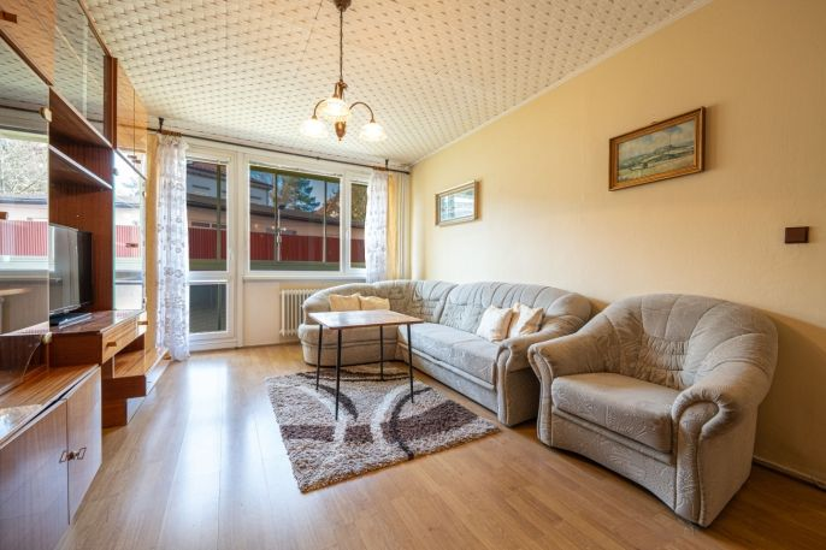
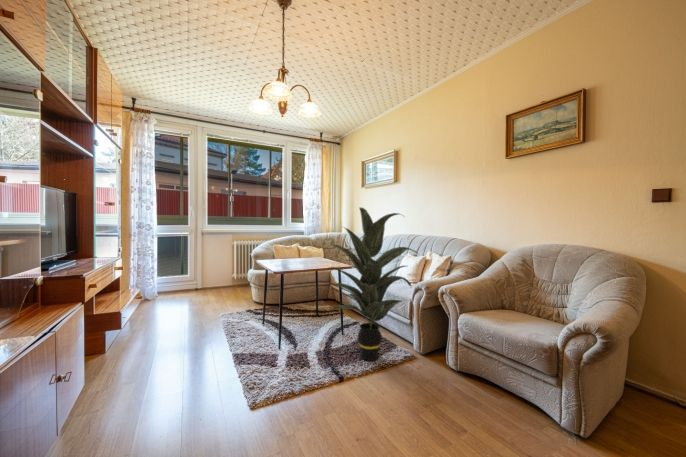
+ indoor plant (370, 280)
